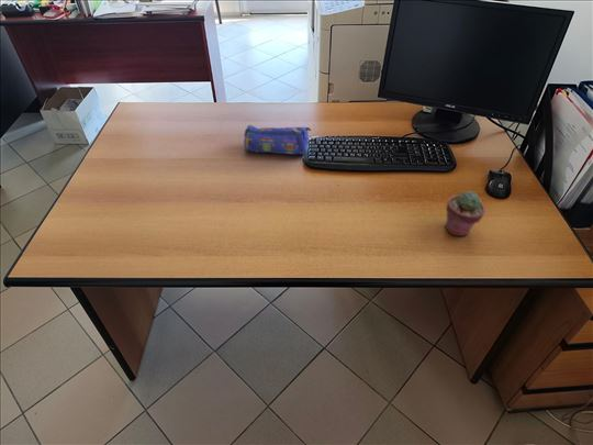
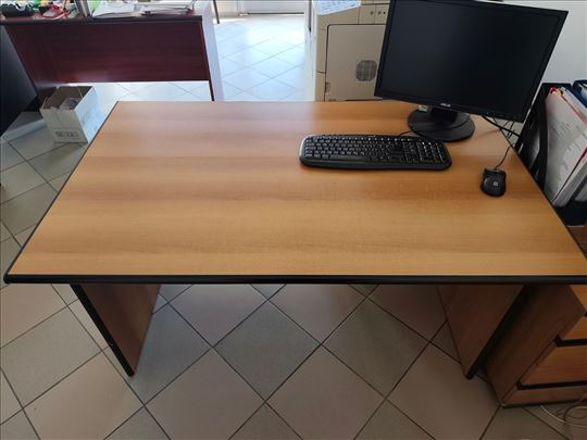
- pencil case (277, 138)
- potted succulent (463, 212)
